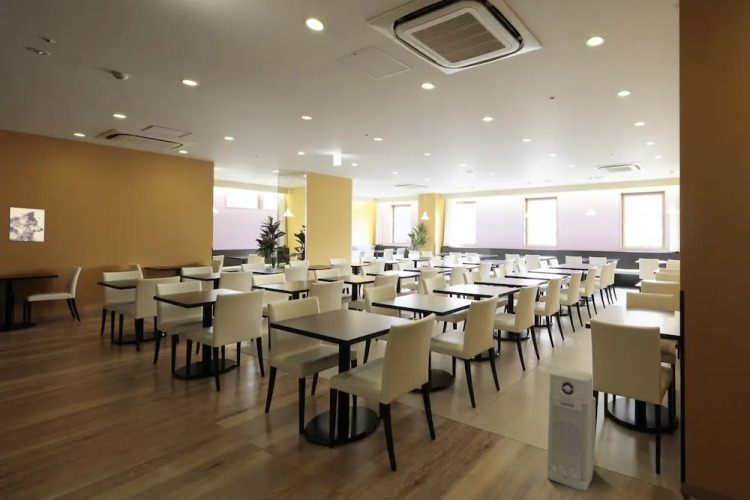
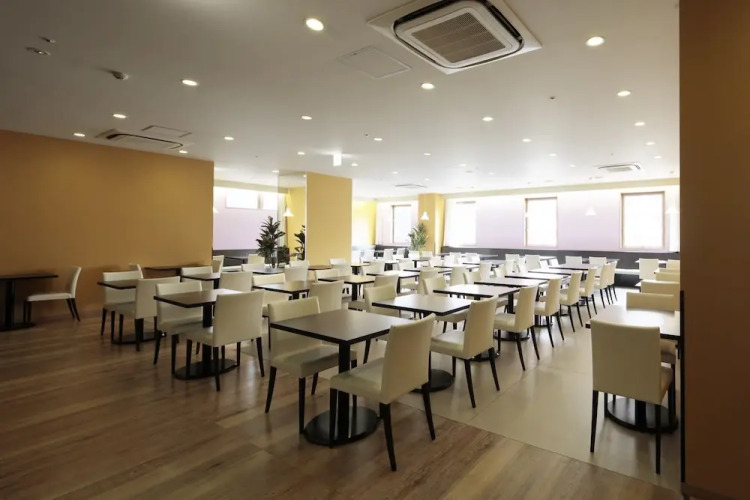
- wall art (27, 224)
- air purifier (572, 423)
